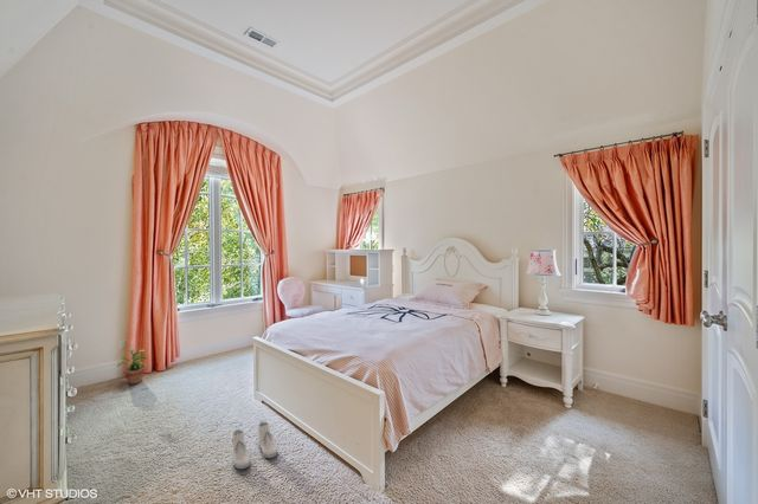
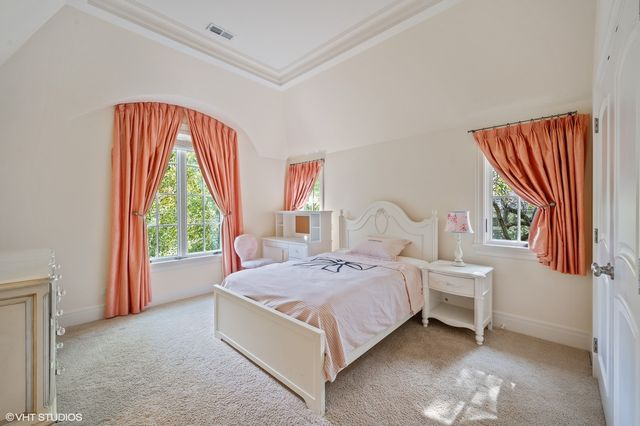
- boots (258, 442)
- potted plant (131, 366)
